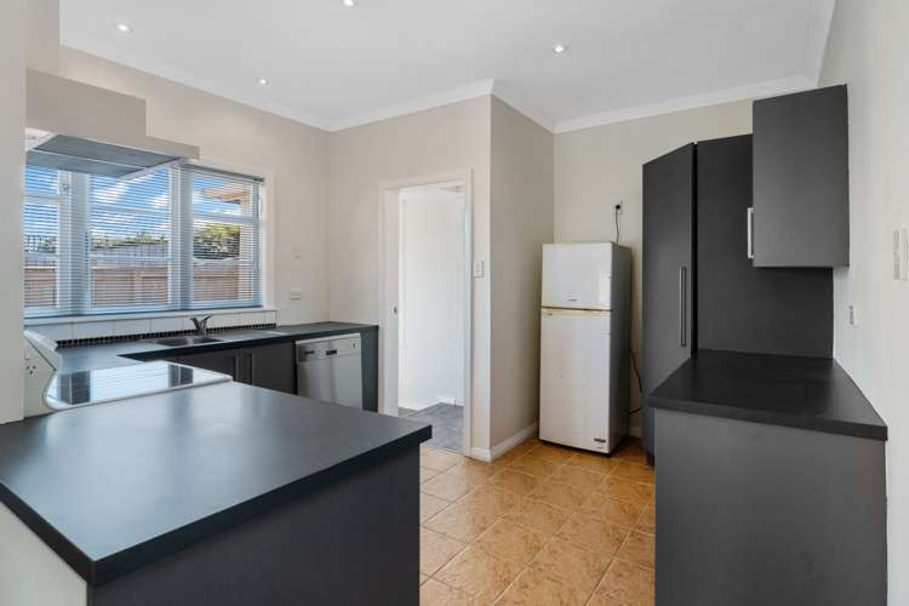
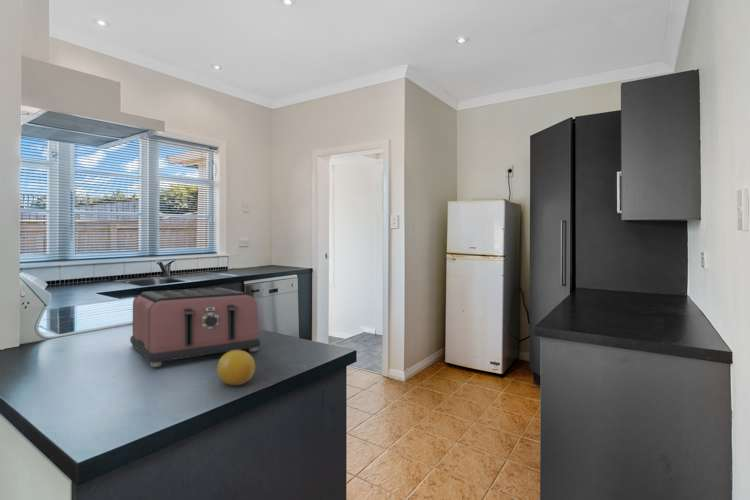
+ toaster (195, 321)
+ fruit (236, 367)
